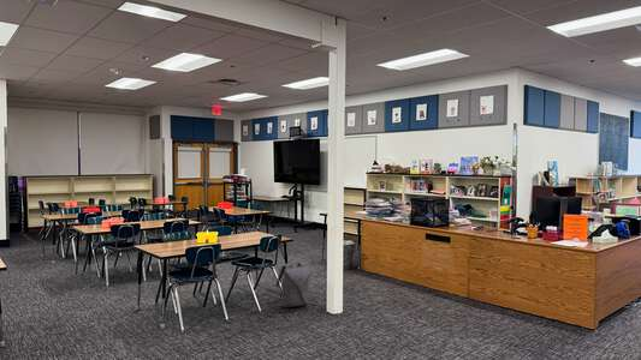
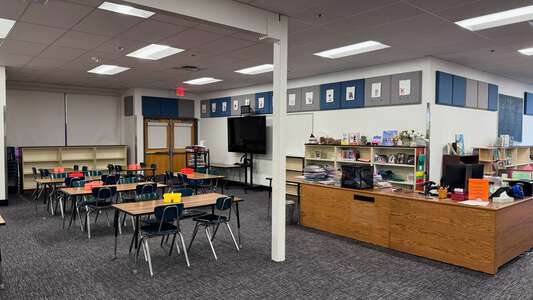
- backpack (293, 283)
